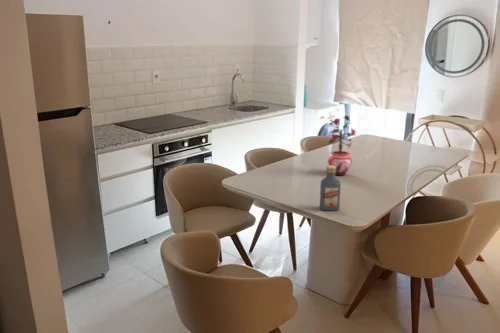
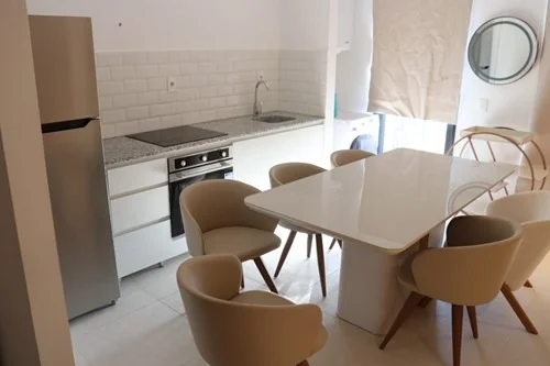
- vodka (330, 187)
- potted plant (340, 144)
